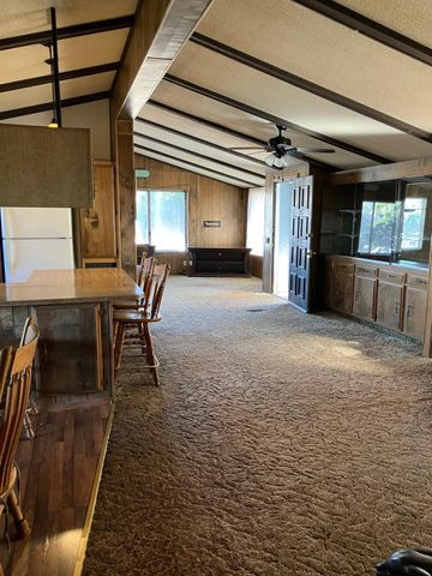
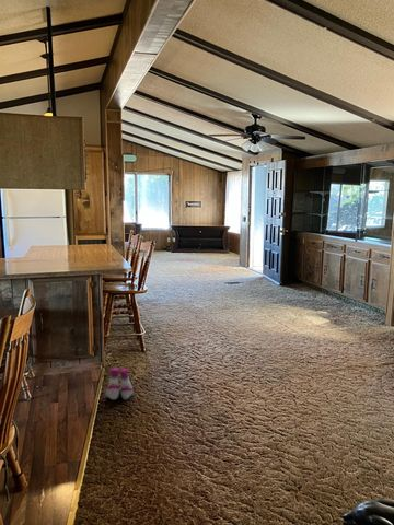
+ boots (117, 382)
